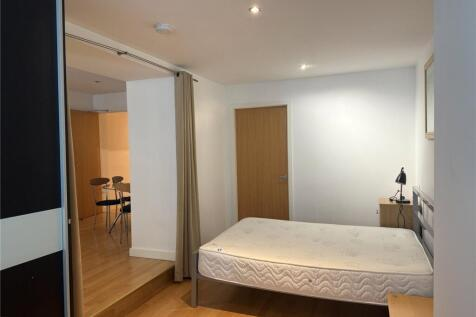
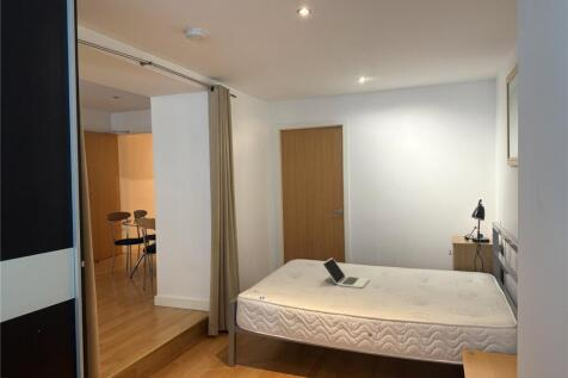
+ laptop (342, 272)
